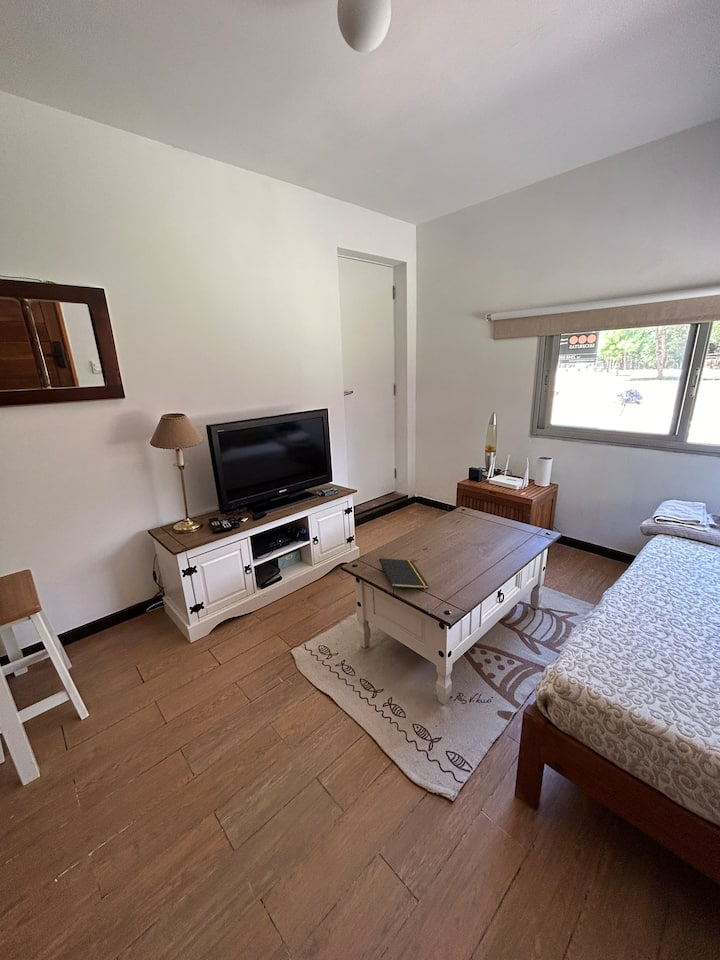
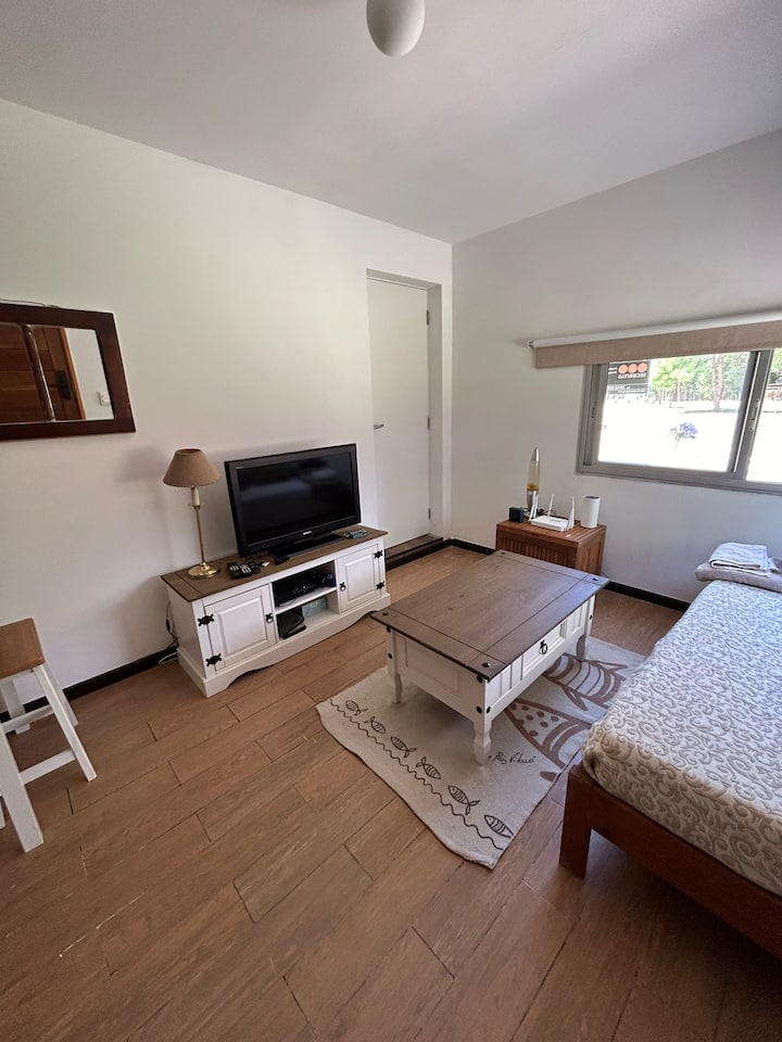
- notepad (402, 572)
